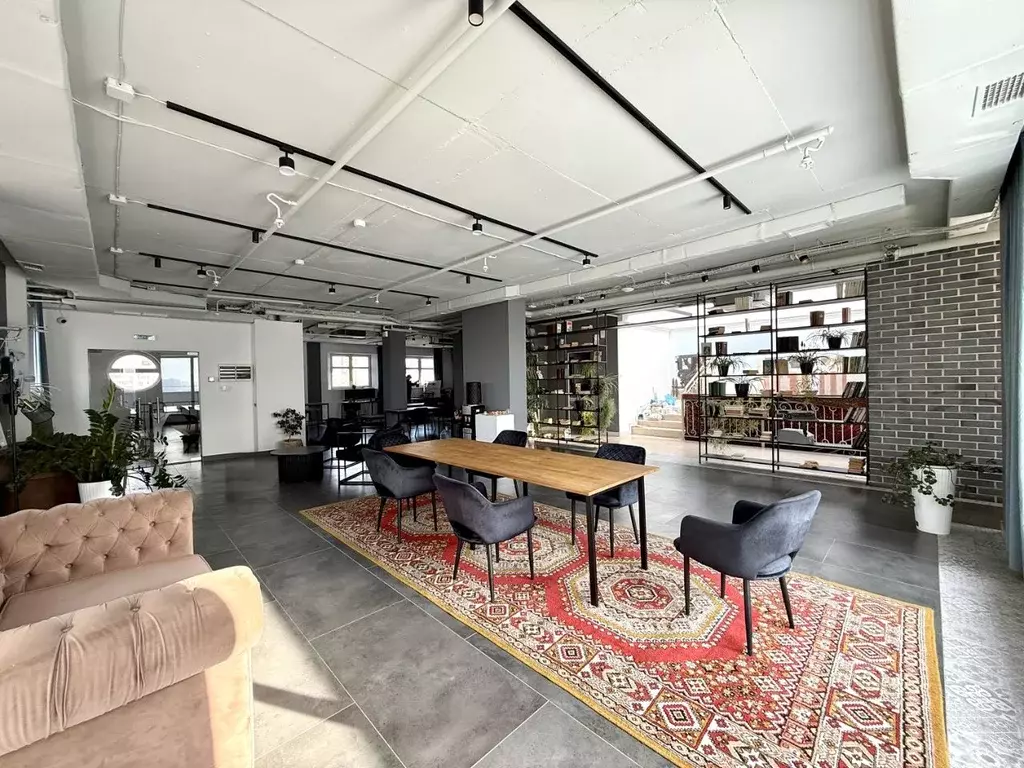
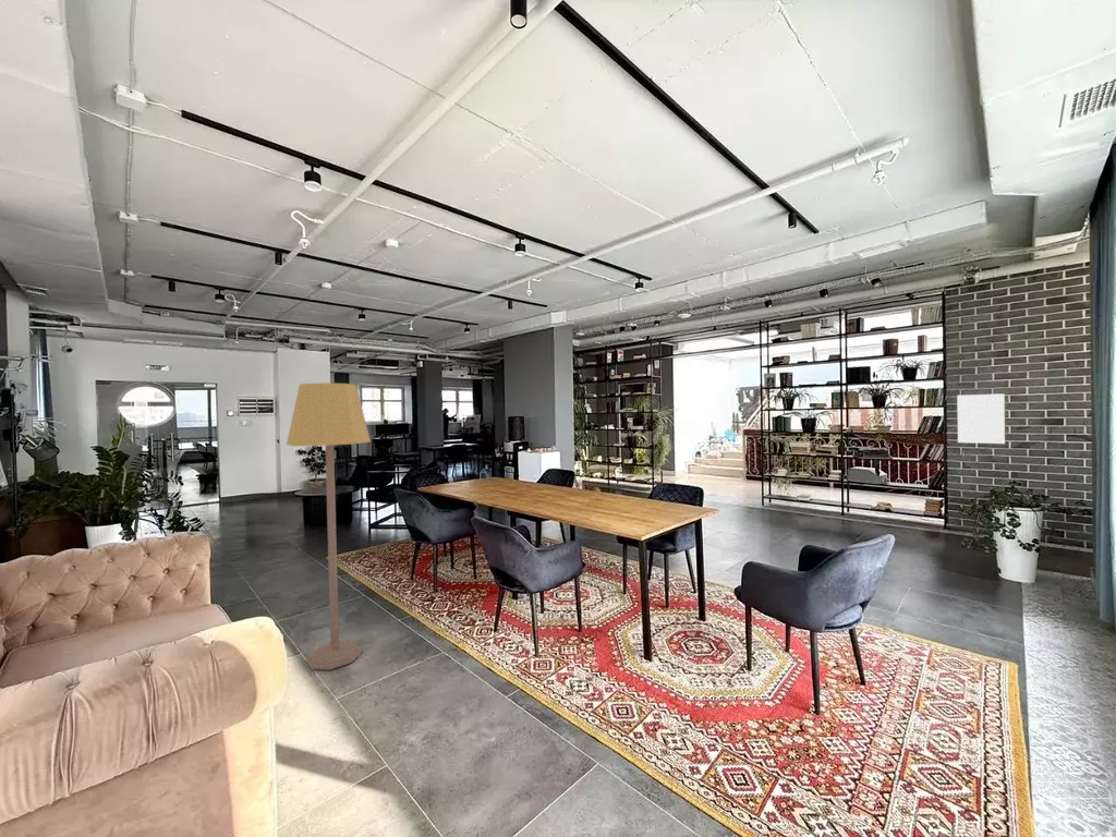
+ wall art (980, 418)
+ lamp (331, 521)
